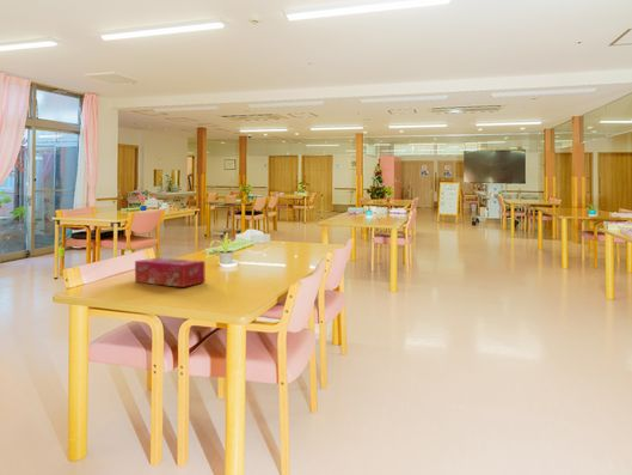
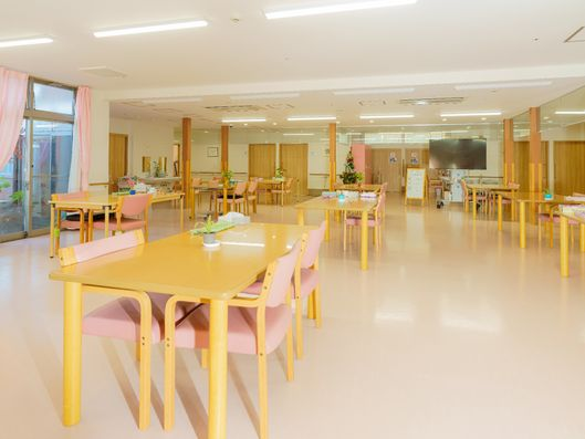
- tissue box (170, 272)
